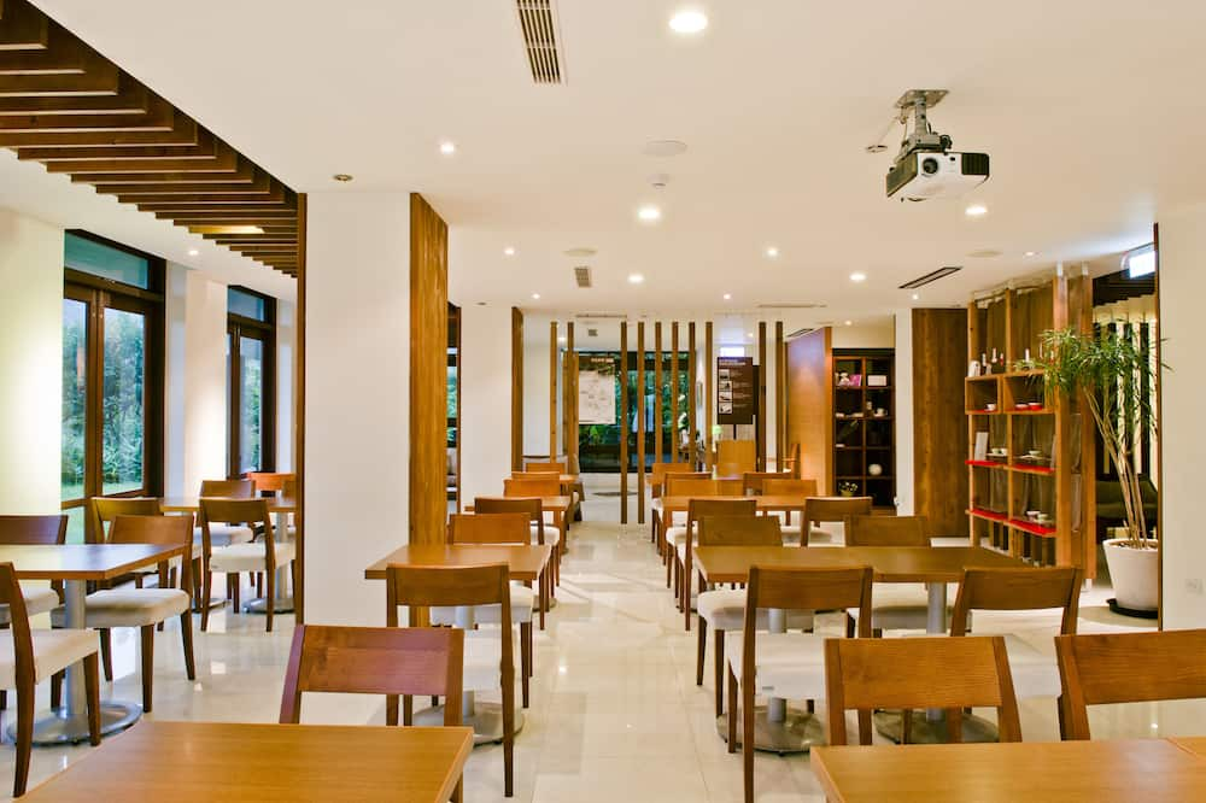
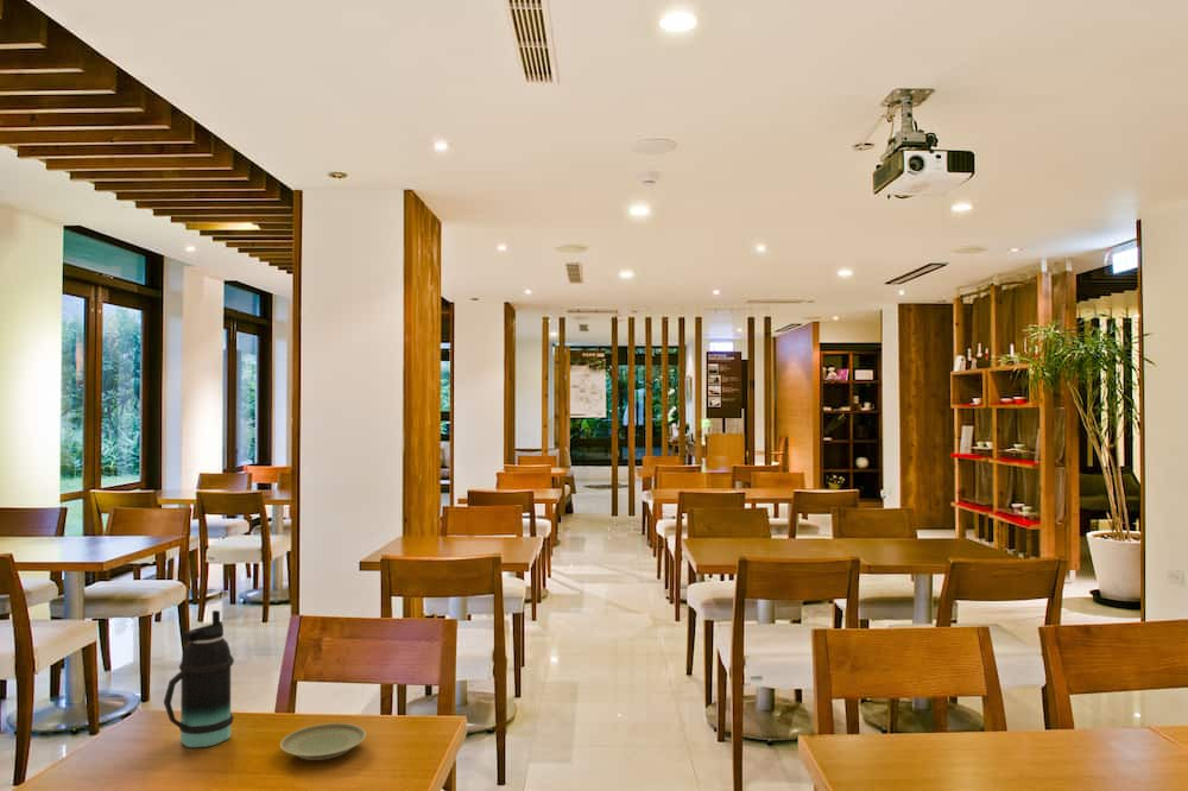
+ plate (323, 743)
+ bottle (197, 678)
